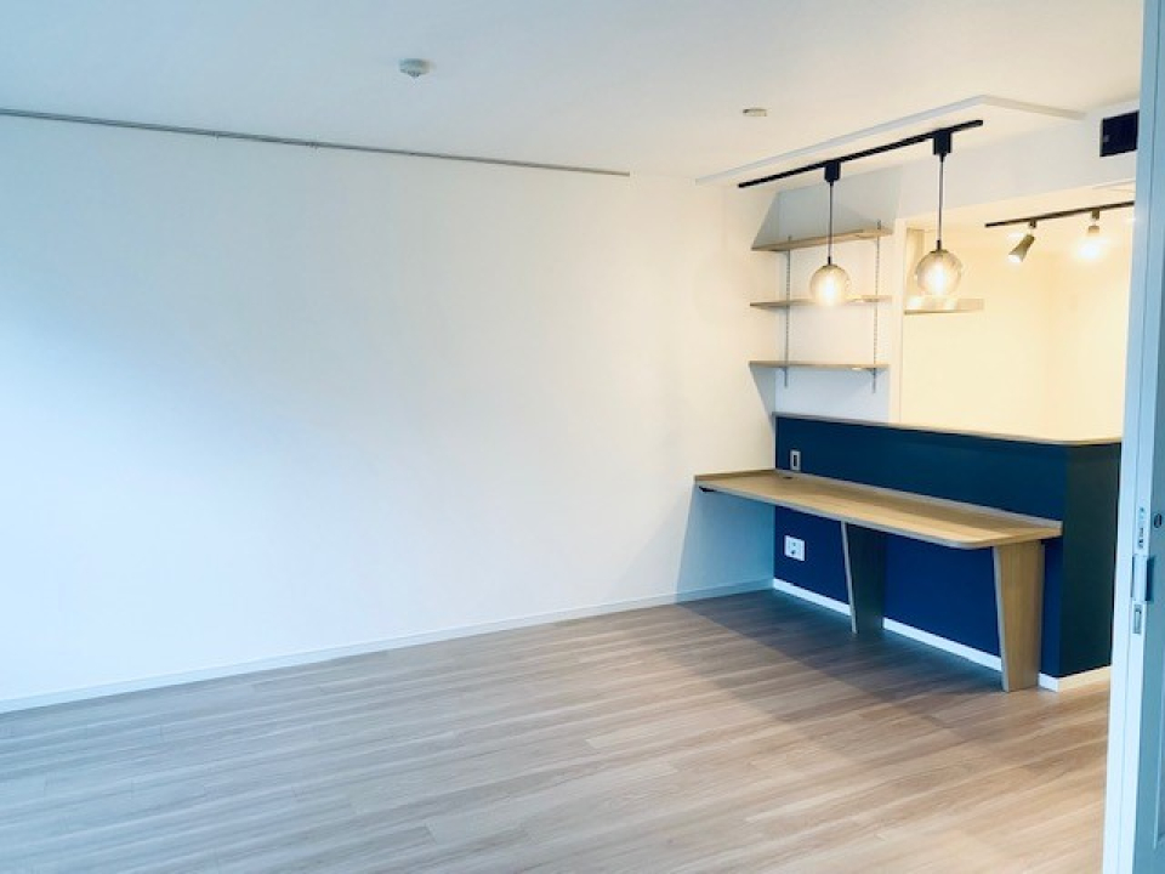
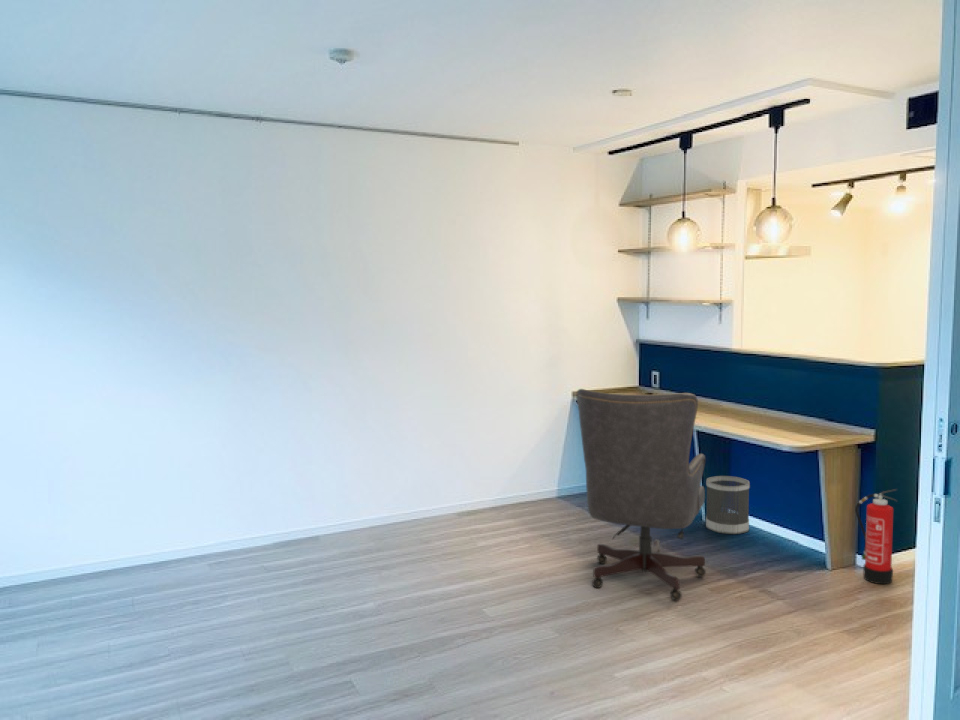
+ fire extinguisher (874, 531)
+ chair (643, 483)
+ wastebasket (727, 504)
